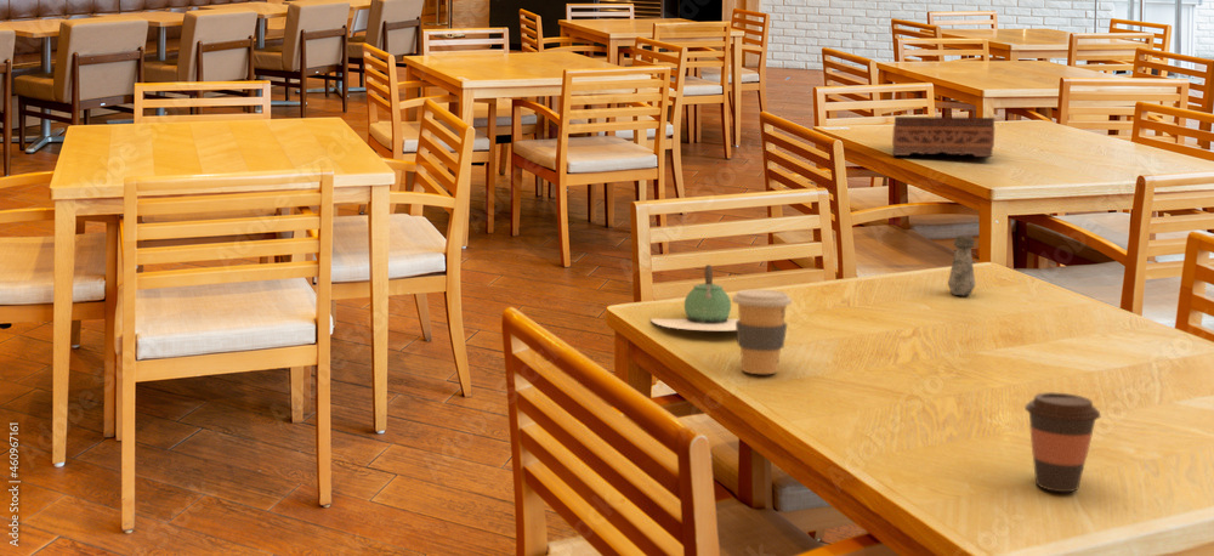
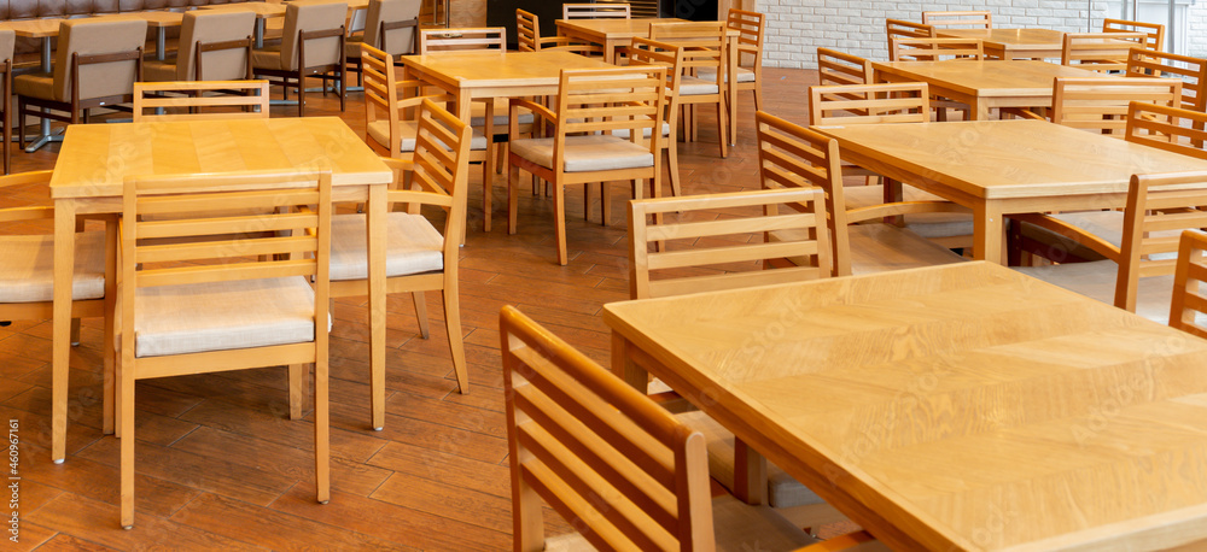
- teapot (708, 293)
- salt shaker (963, 265)
- coffee cup (760, 331)
- coffee cup (1060, 442)
- tissue box (942, 136)
